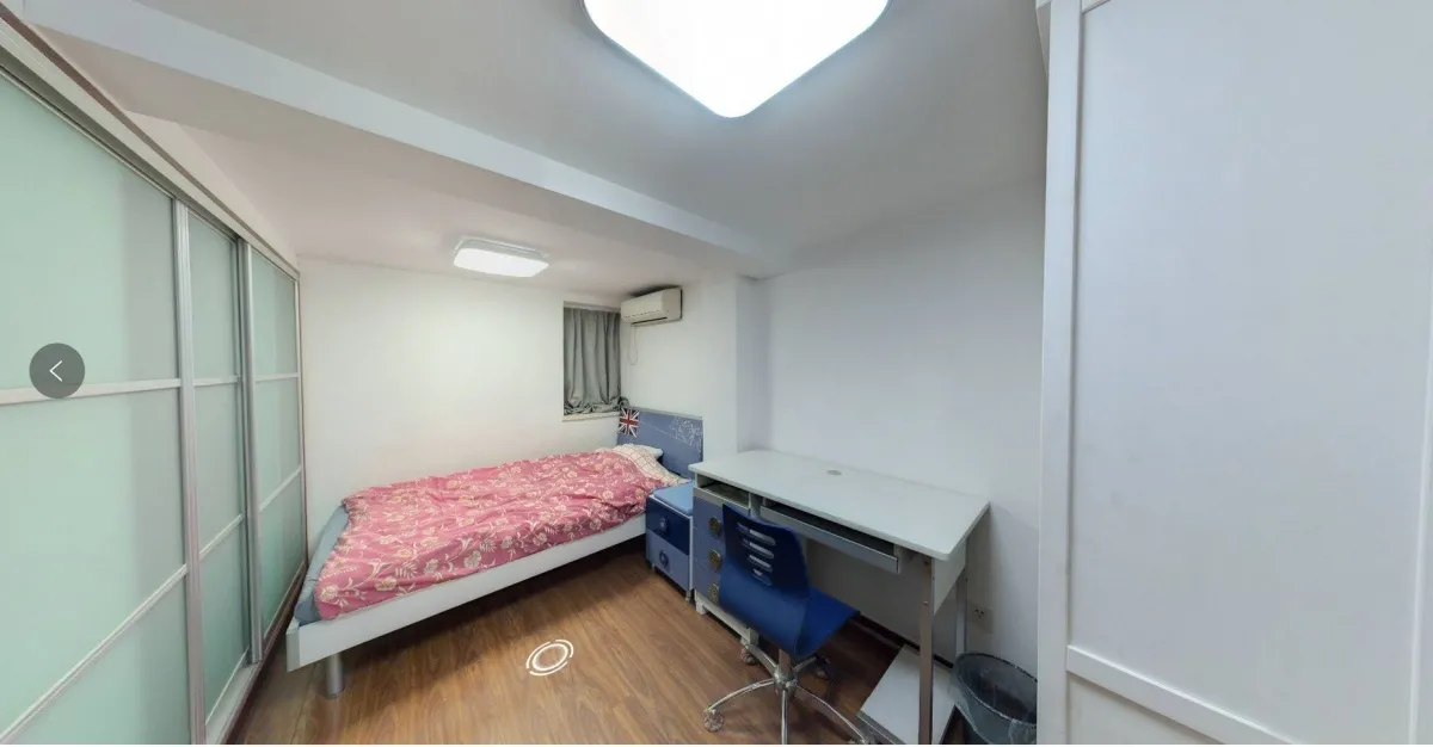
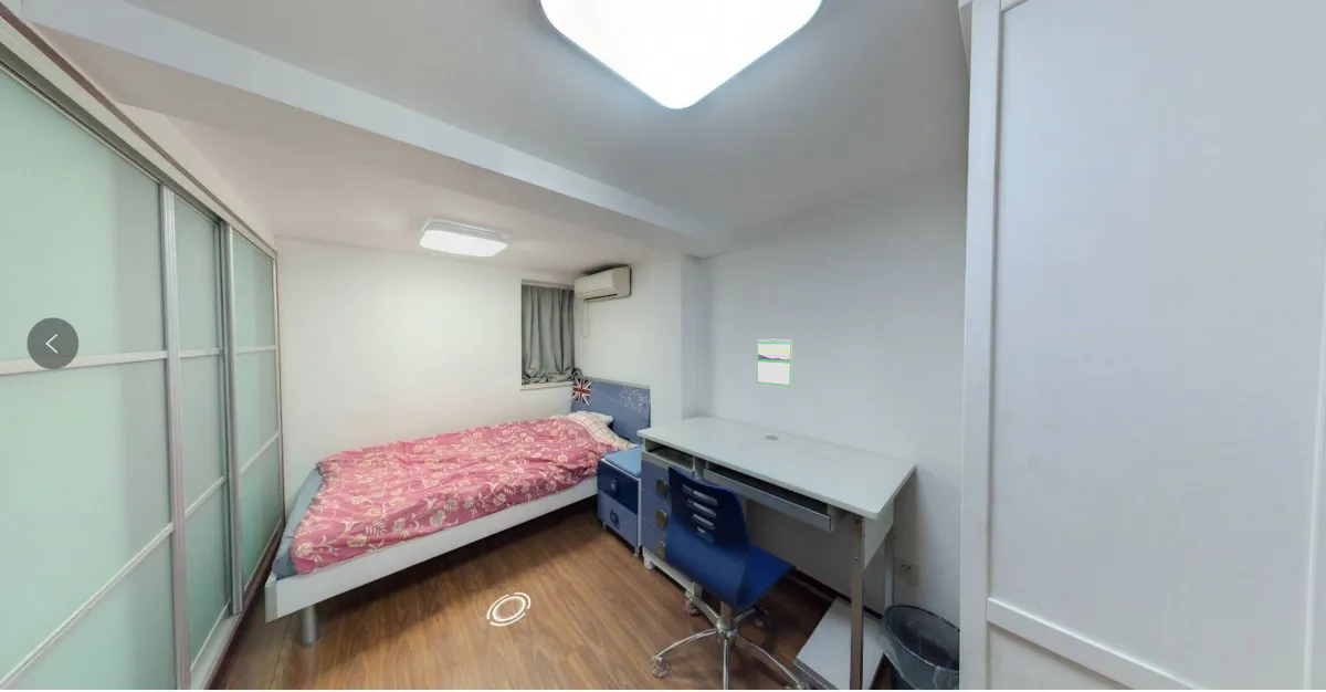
+ calendar (774, 361)
